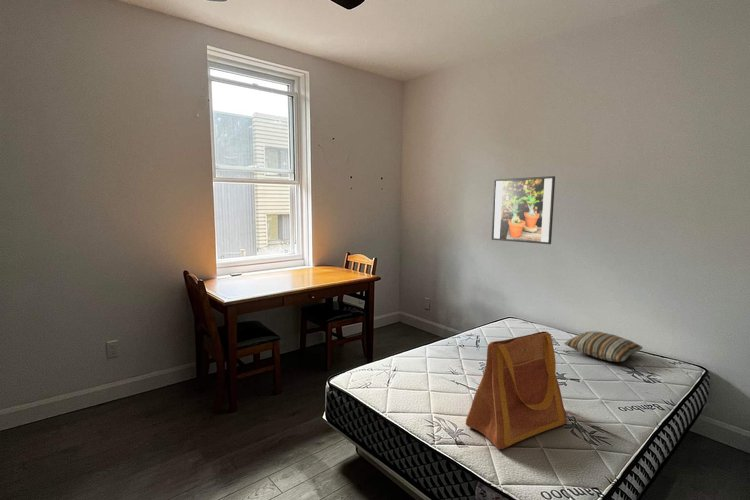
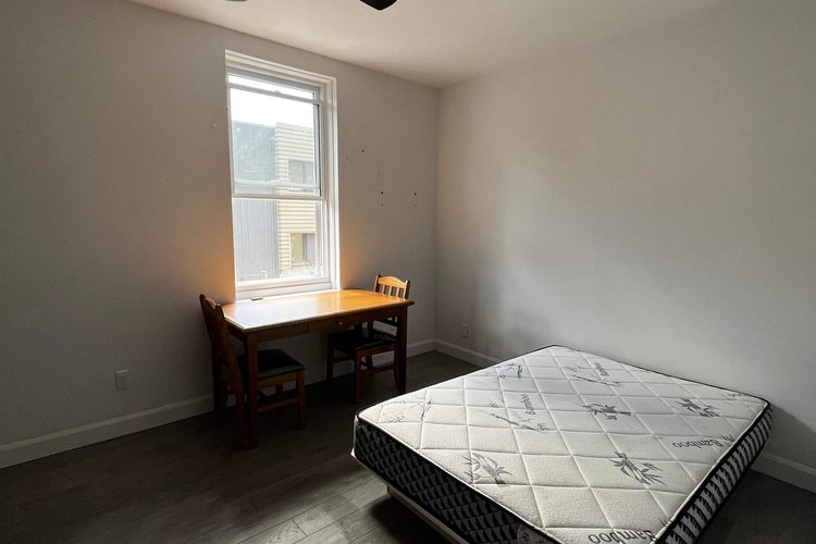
- tote bag (518, 381)
- pillow (603, 345)
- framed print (521, 210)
